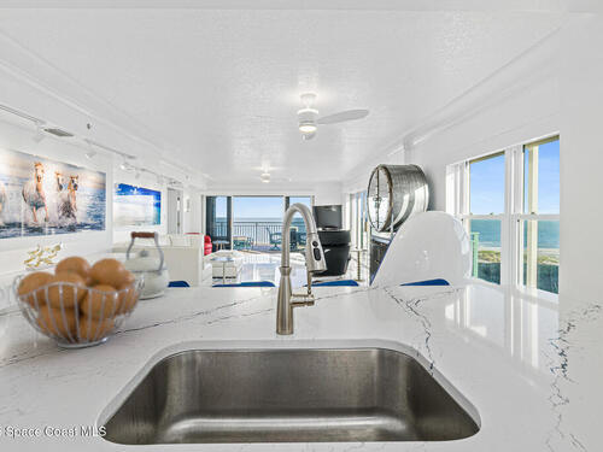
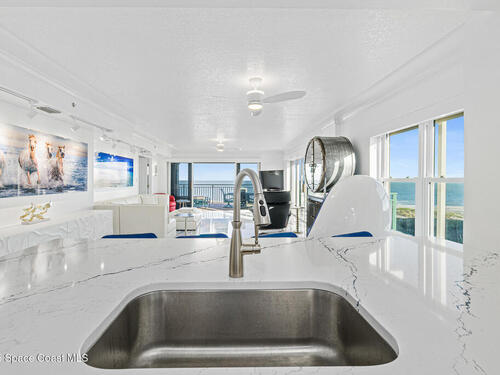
- fruit basket (84, 298)
- kettle (141, 263)
